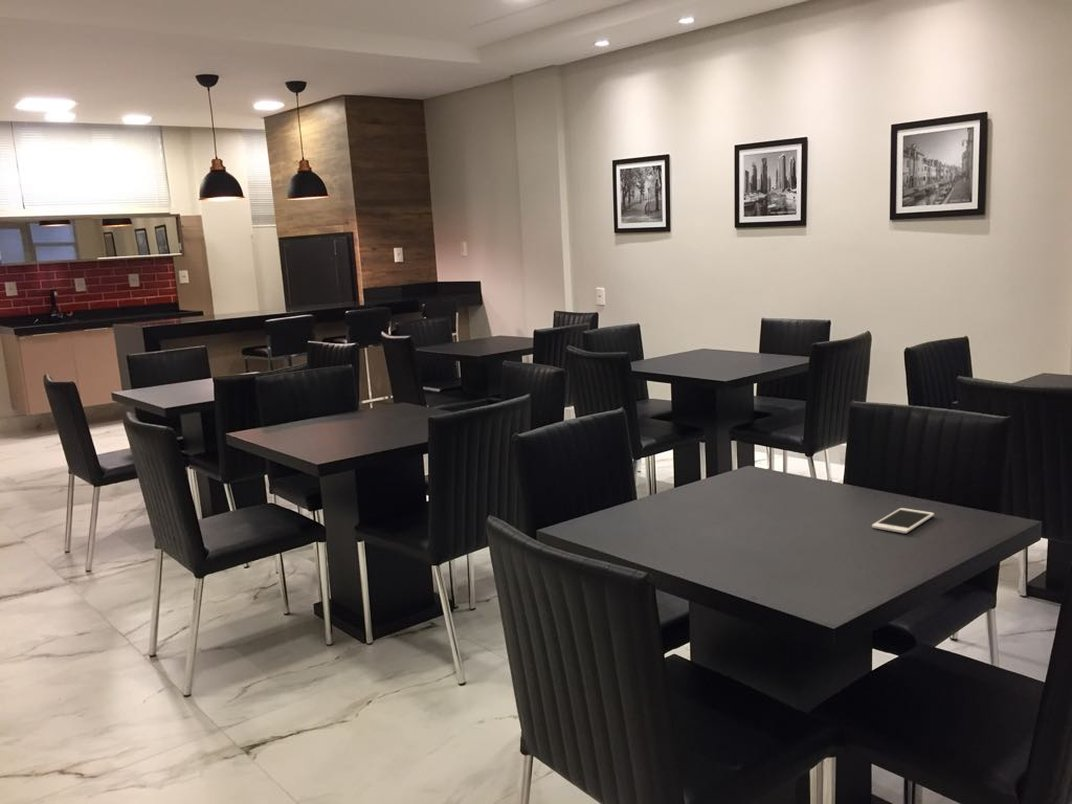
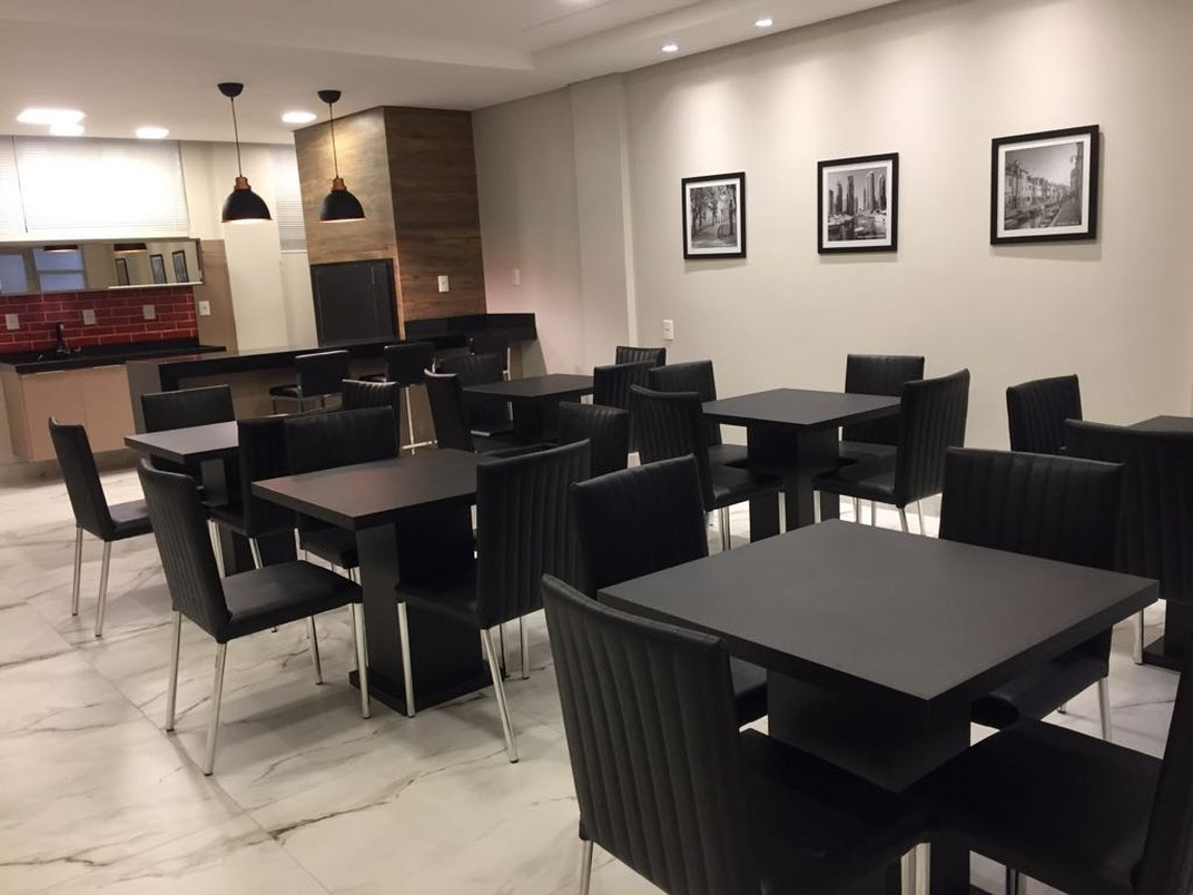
- cell phone (903, 520)
